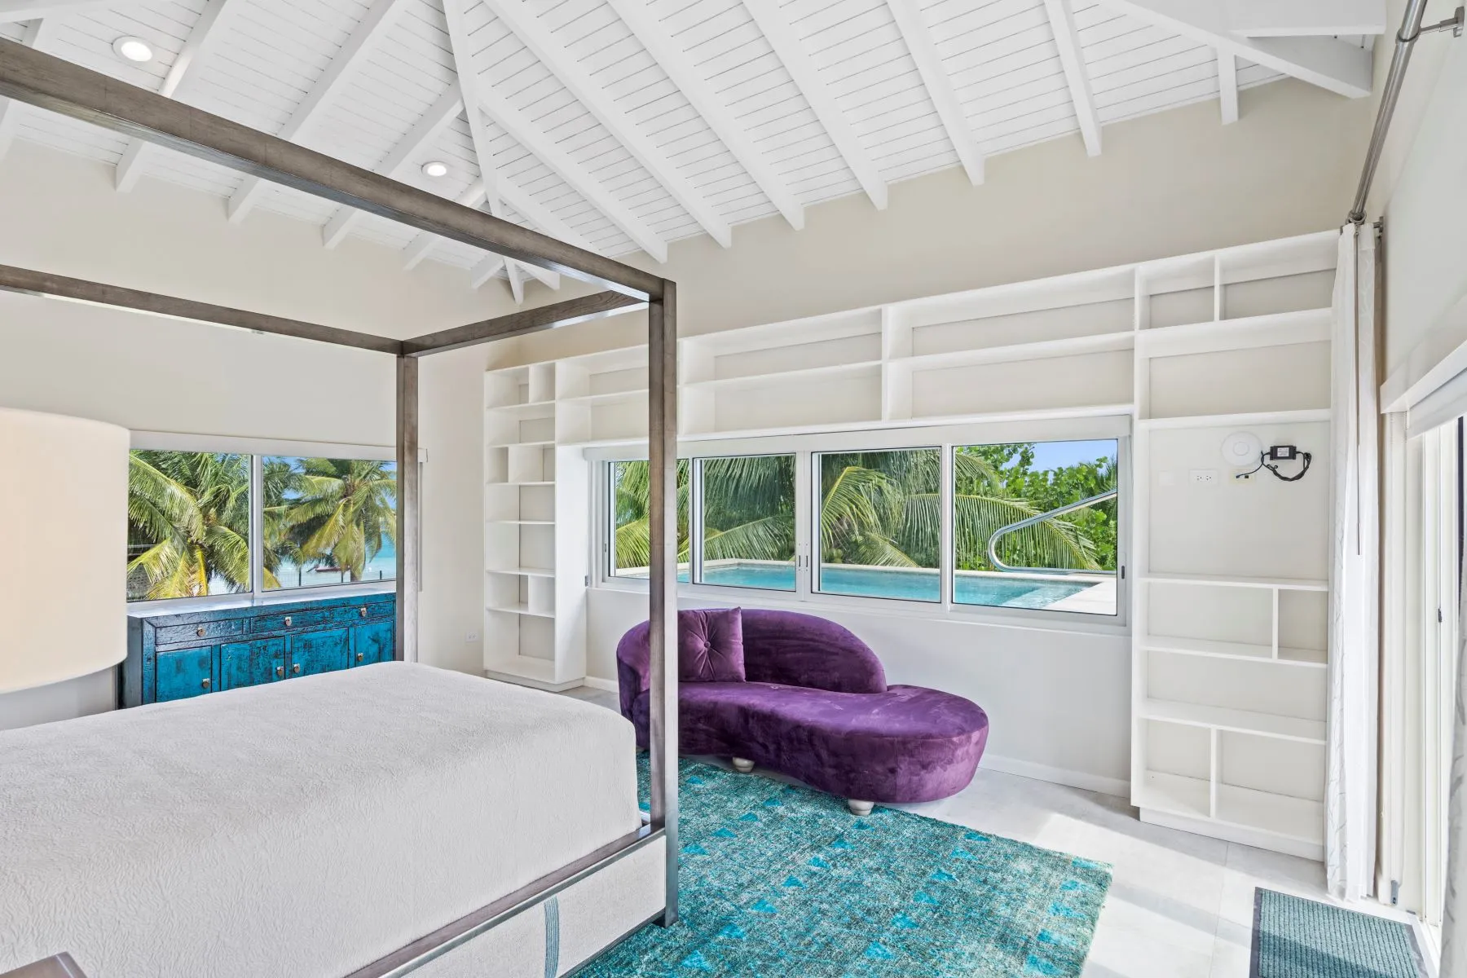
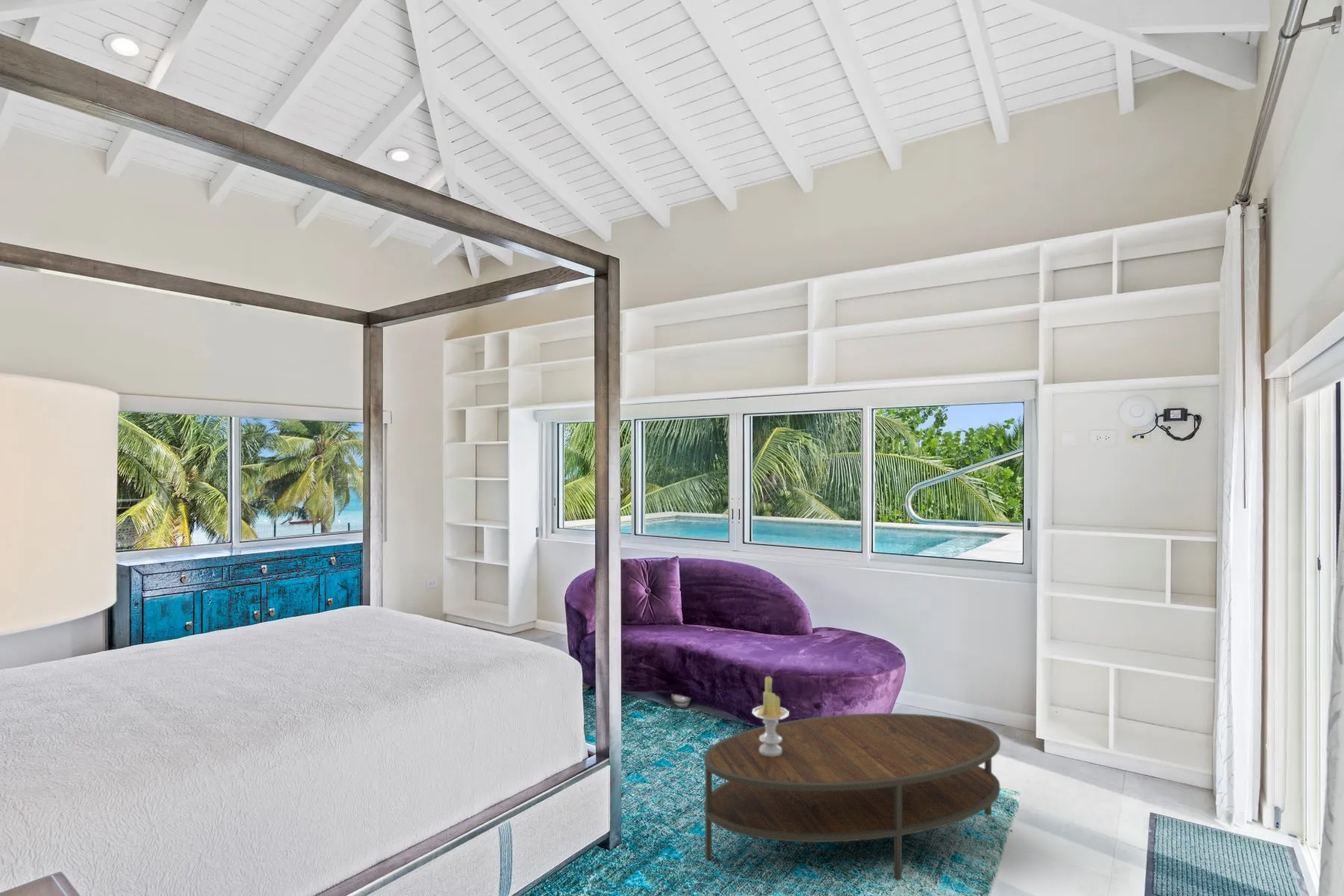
+ coffee table (856, 790)
+ candle (771, 714)
